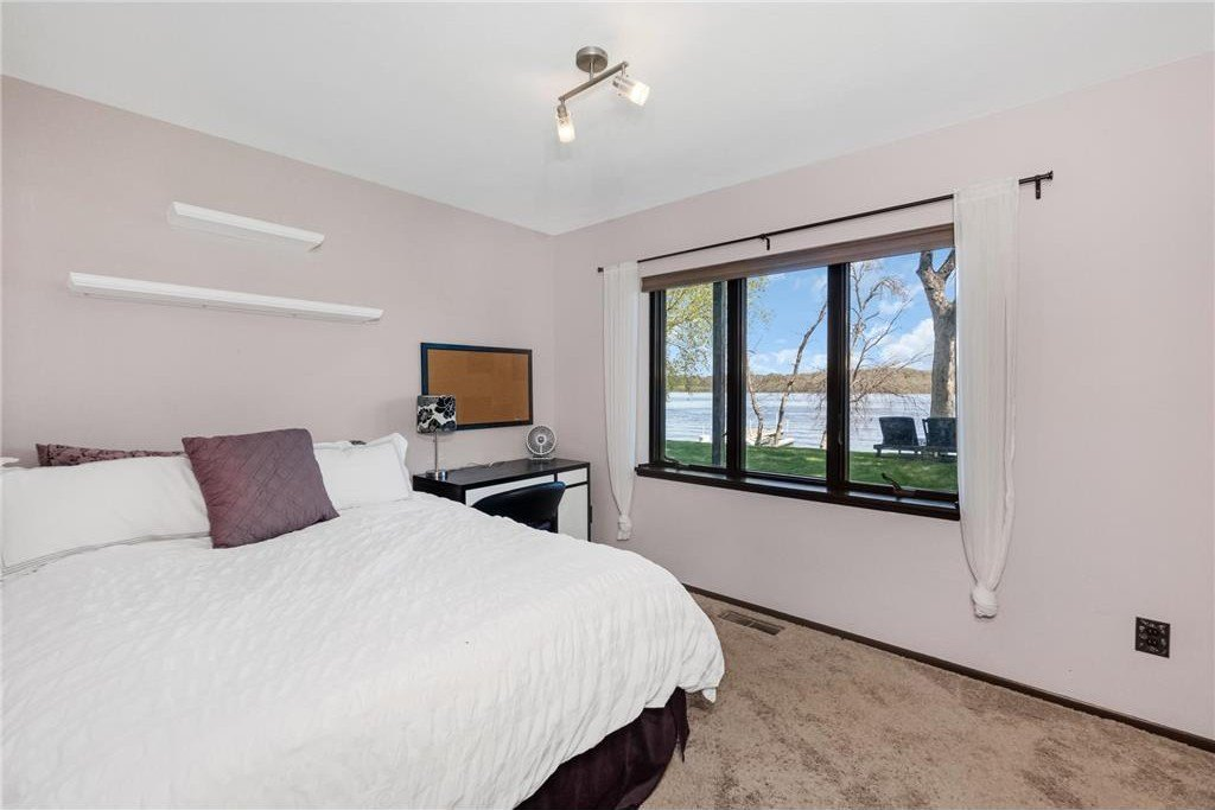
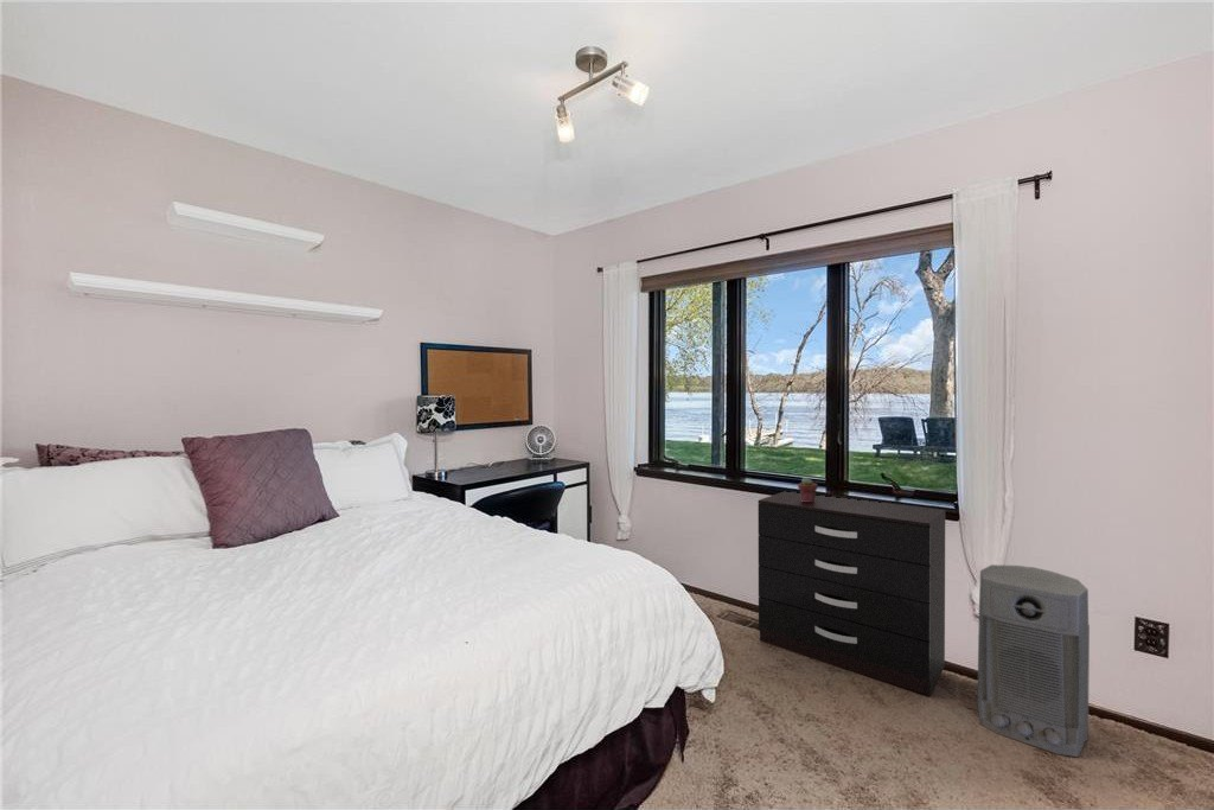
+ air purifier (1030, 649)
+ potted succulent (807, 489)
+ dresser (845, 580)
